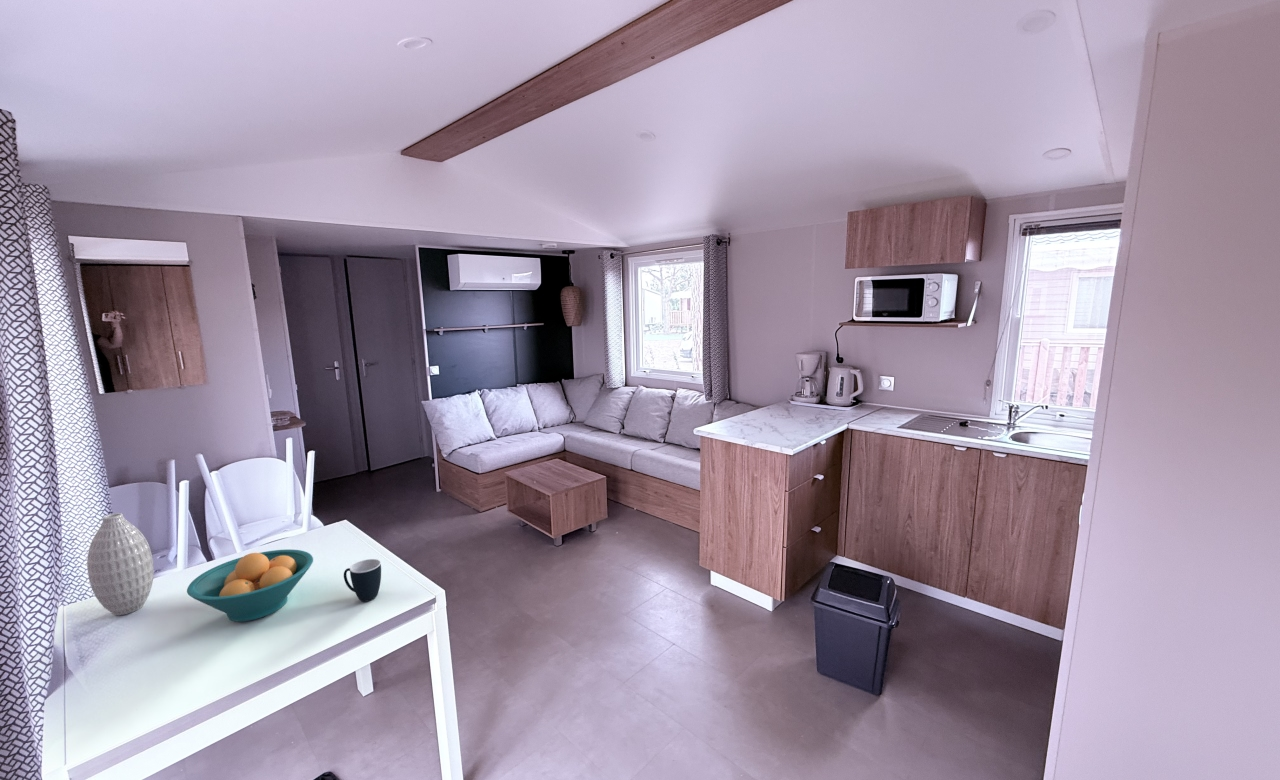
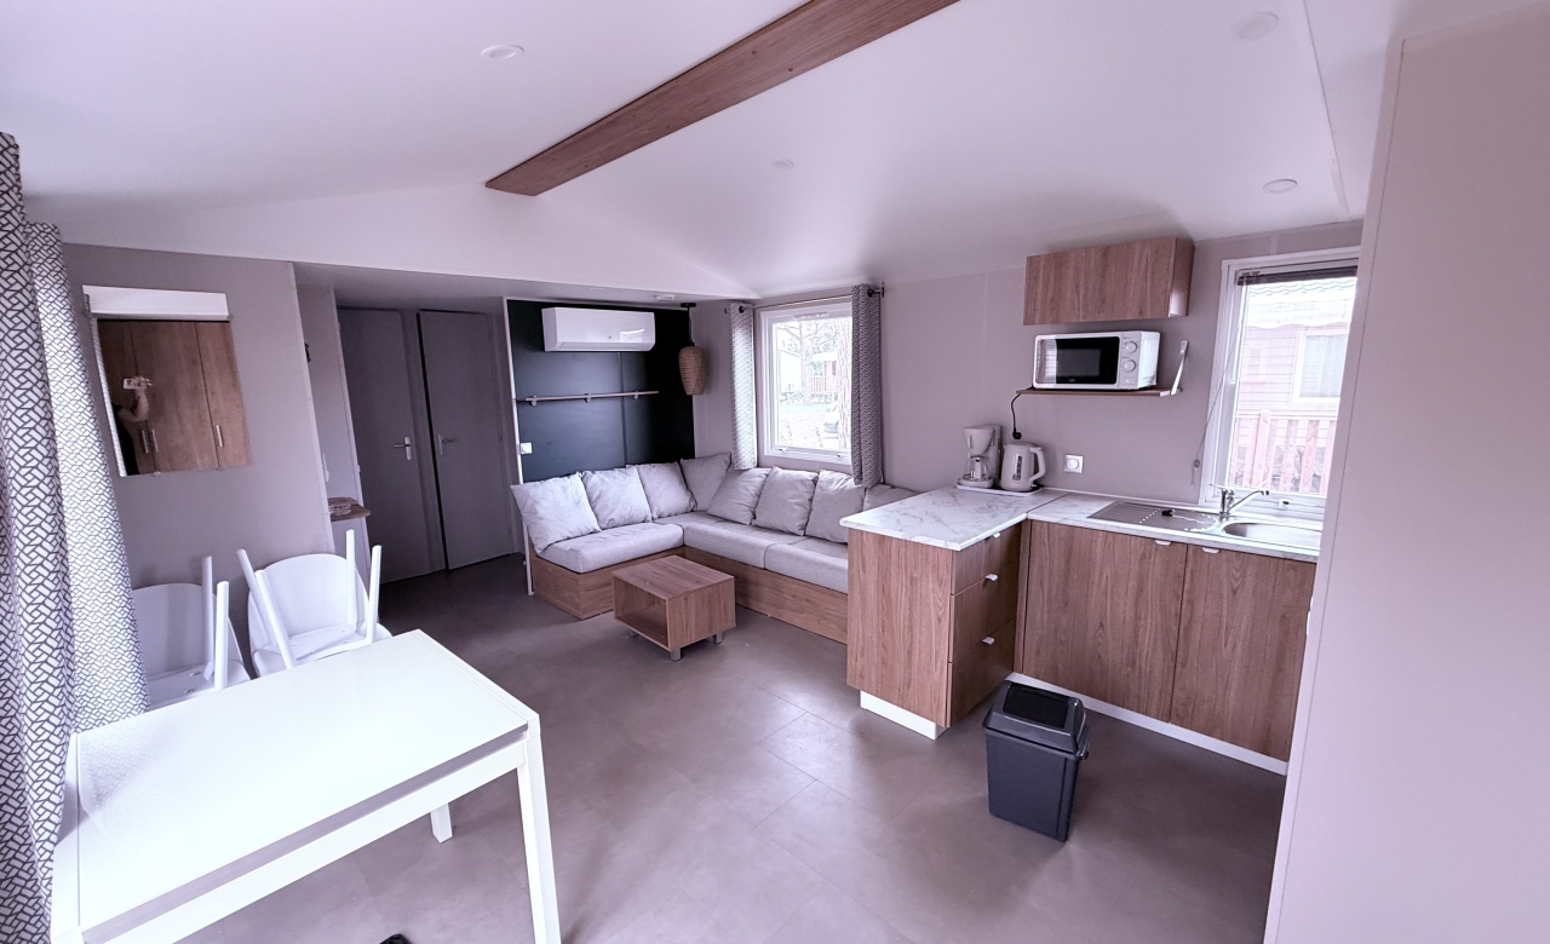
- mug (361, 581)
- fruit bowl (255, 581)
- vase (120, 562)
